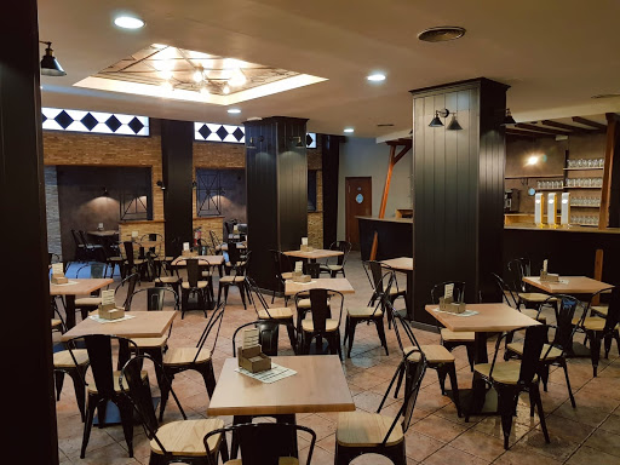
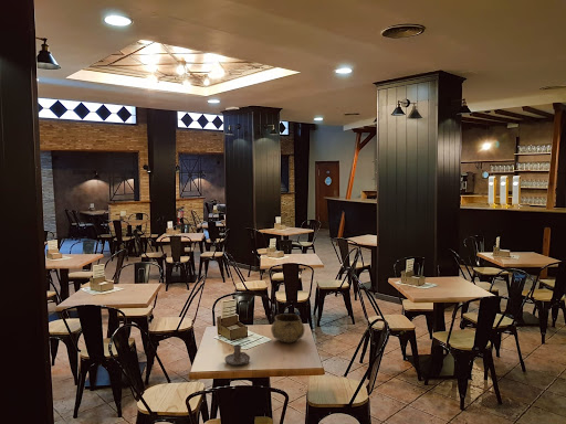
+ decorative bowl (287, 328)
+ candle holder (239, 354)
